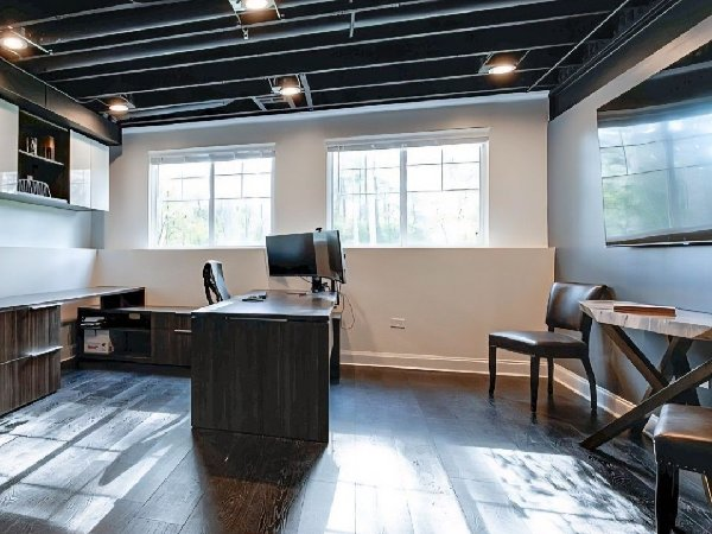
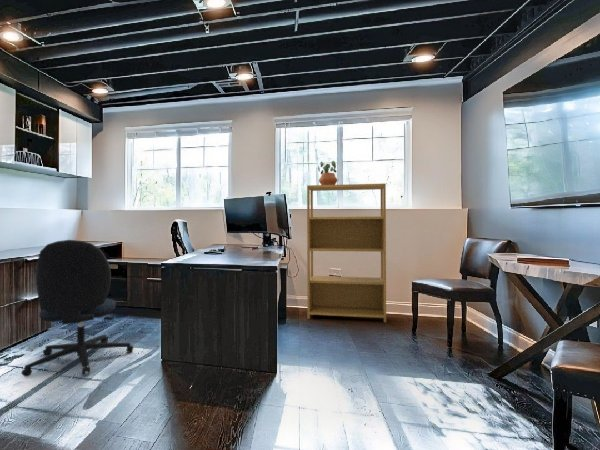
+ bookshelf (346, 250)
+ office chair (85, 298)
+ potted plant (327, 174)
